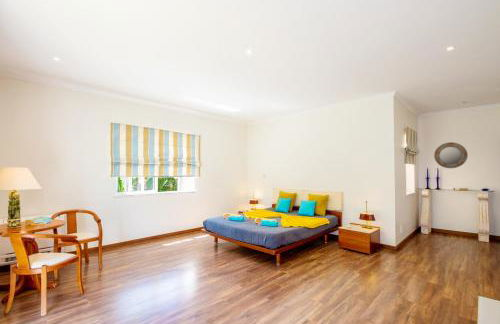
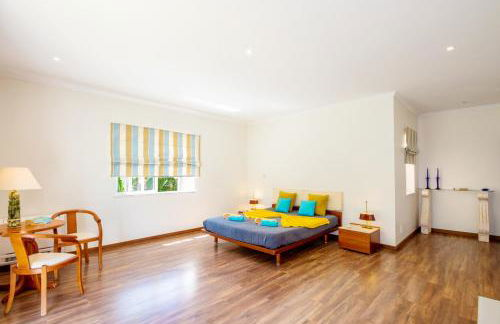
- home mirror (450, 155)
